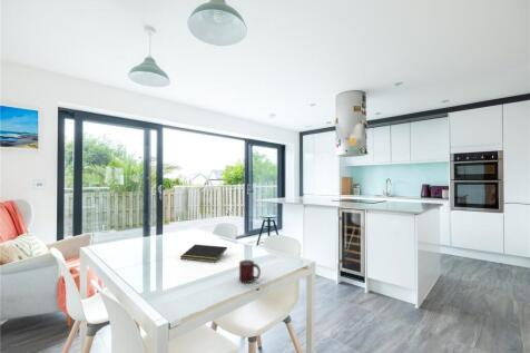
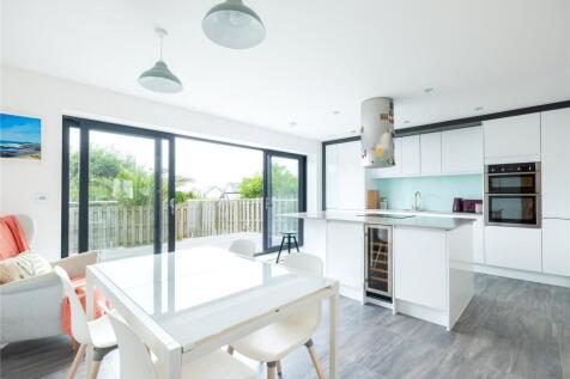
- notepad (204, 252)
- cup (249, 271)
